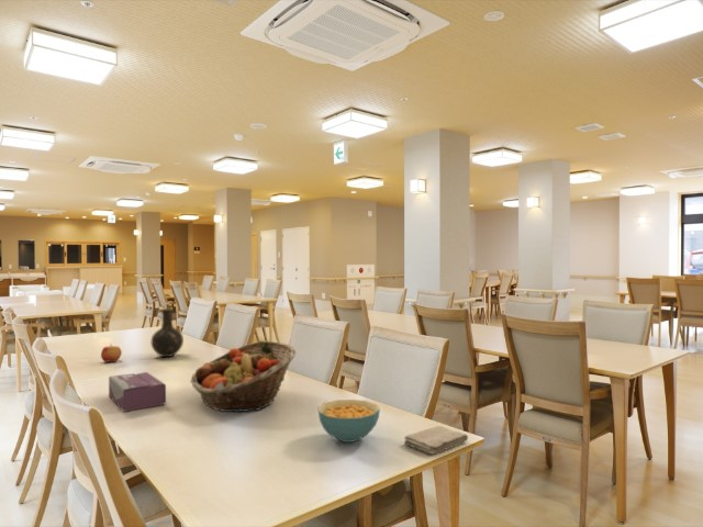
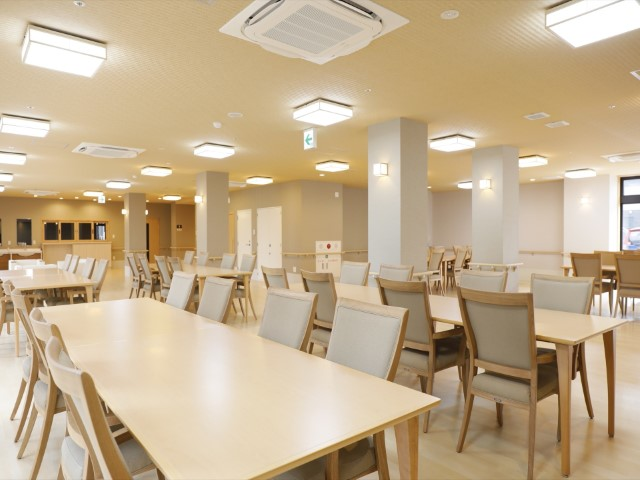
- washcloth (435, 438)
- tissue box (136, 390)
- vase (167, 332)
- fruit basket (244, 373)
- cereal bowl (348, 423)
- apple (111, 352)
